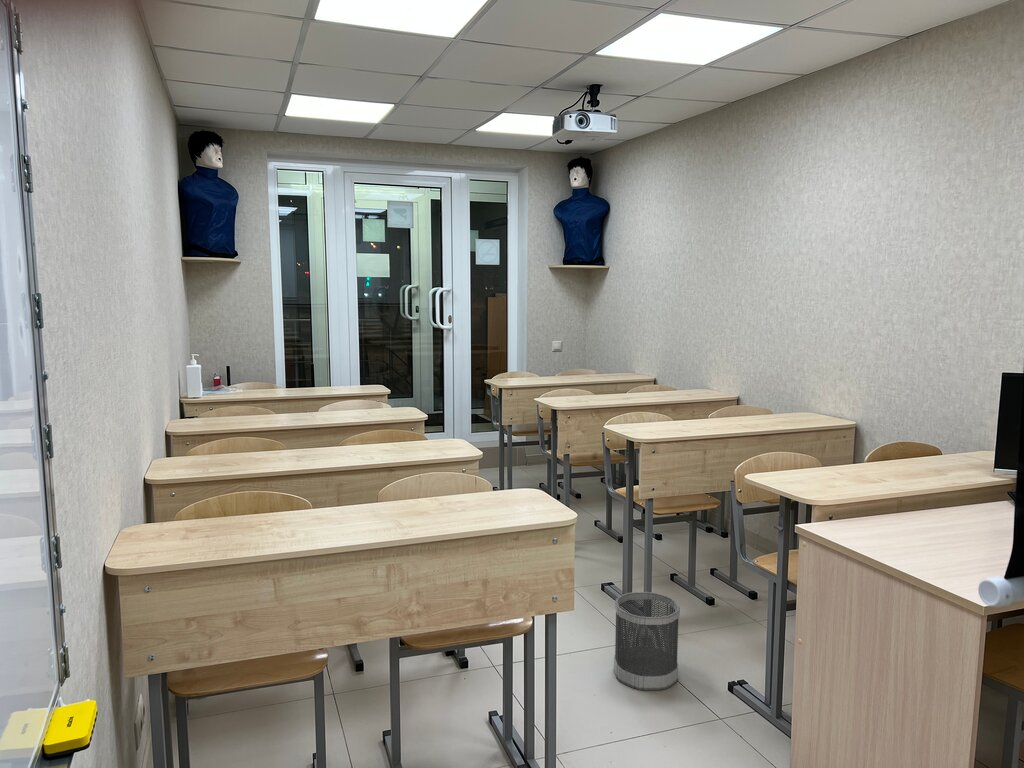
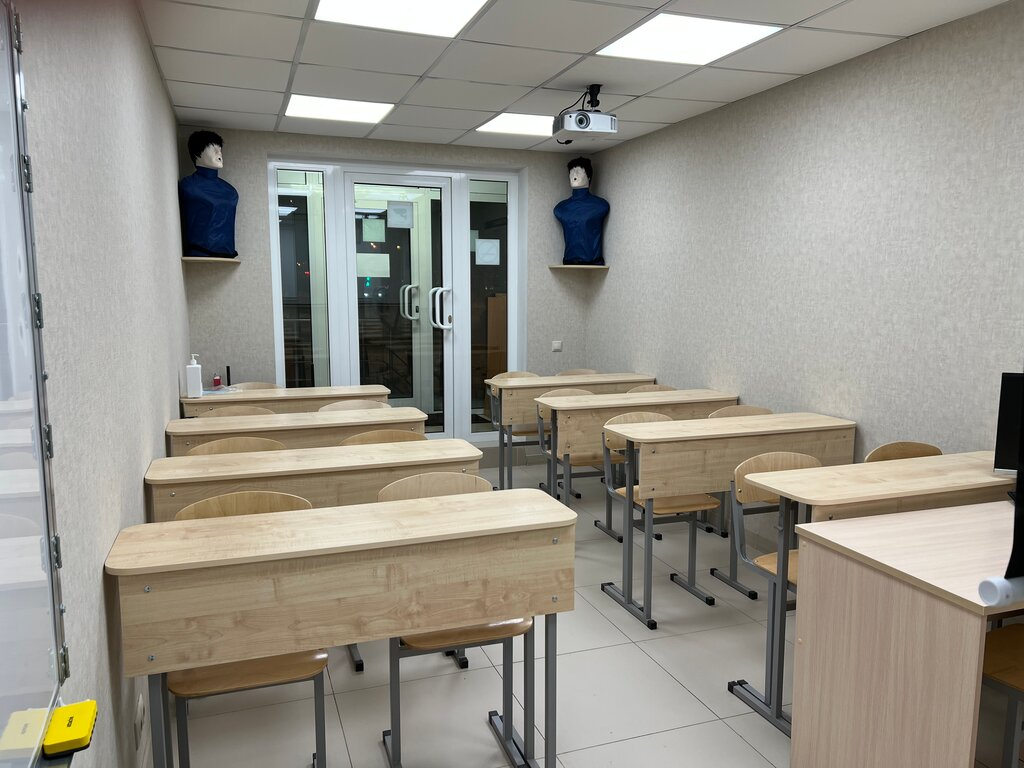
- wastebasket (646, 639)
